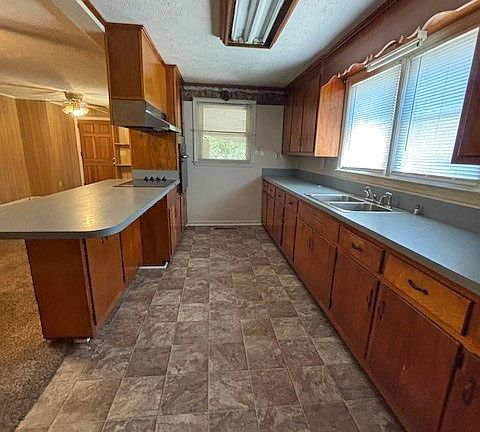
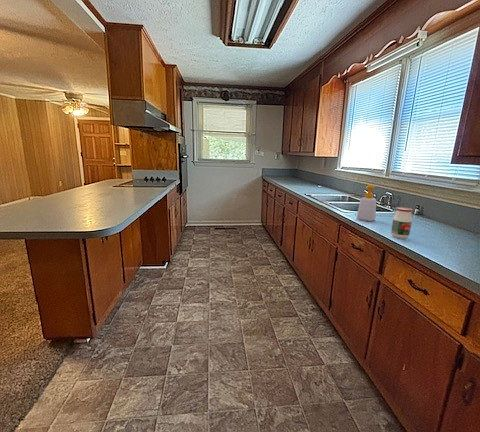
+ jar (401, 223)
+ soap bottle (366, 203)
